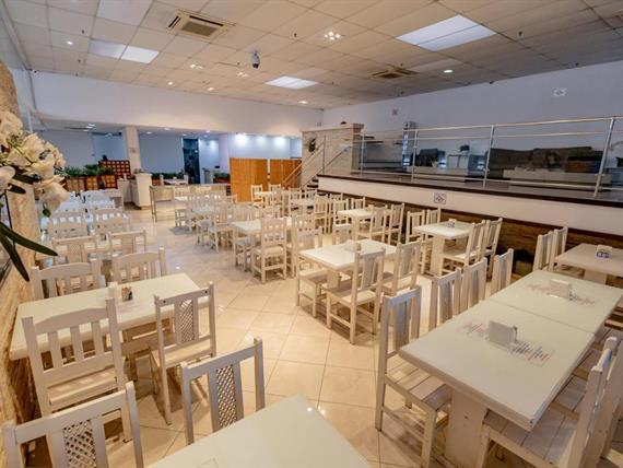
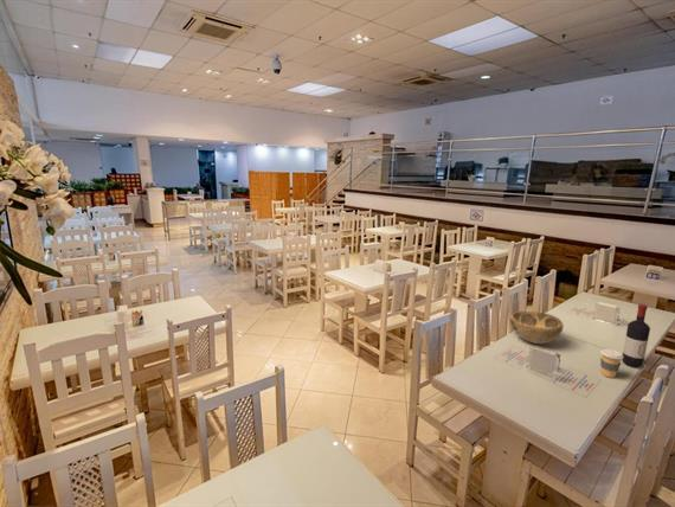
+ coffee cup (610, 362)
+ wine bottle (637, 335)
+ decorative bowl (534, 328)
